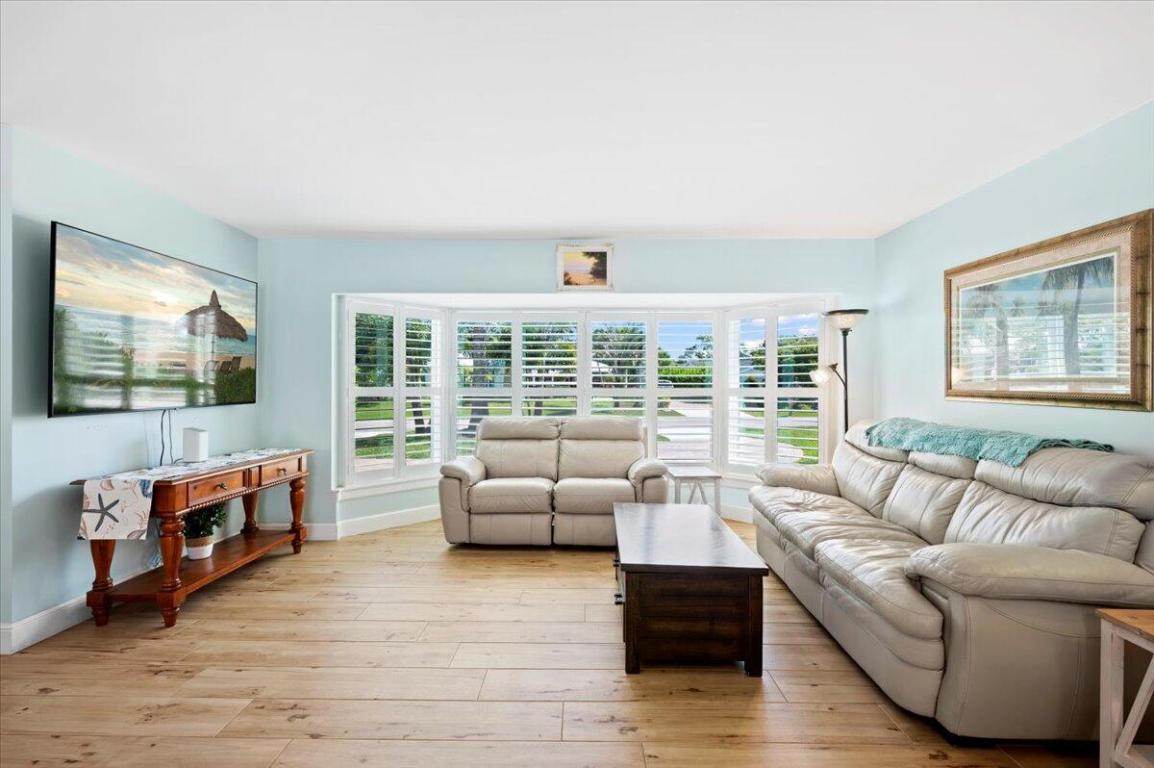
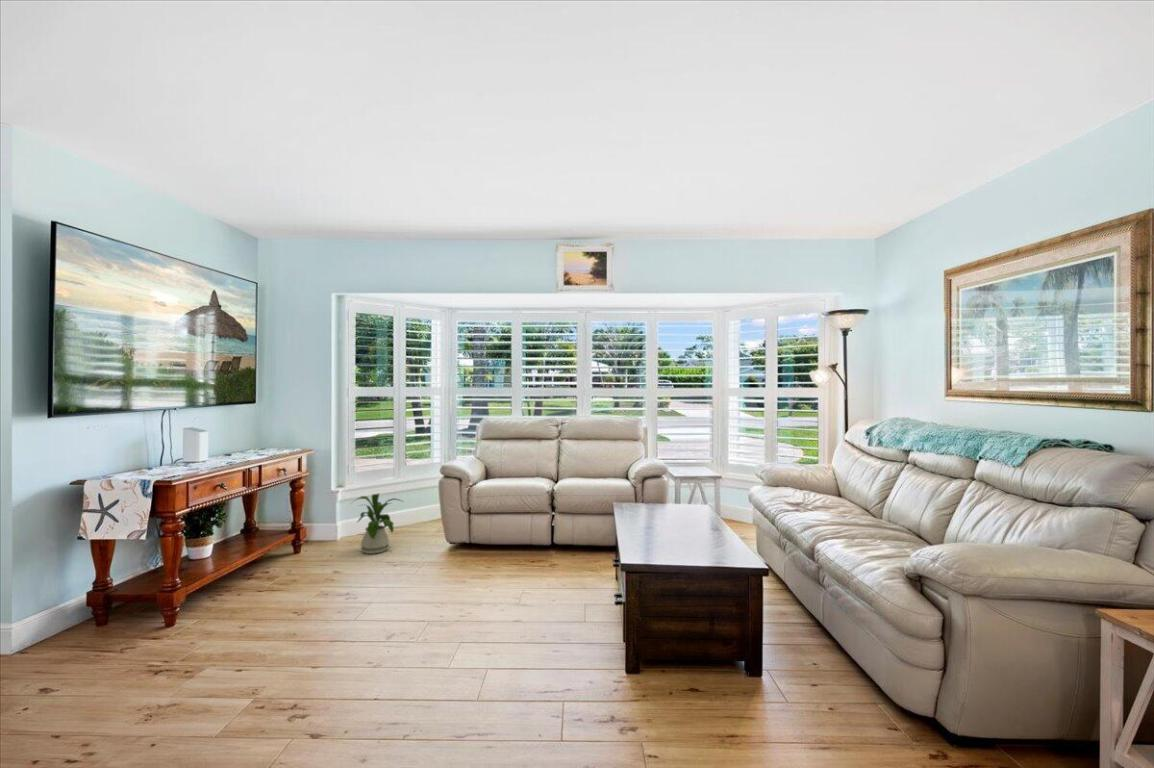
+ house plant (379, 518)
